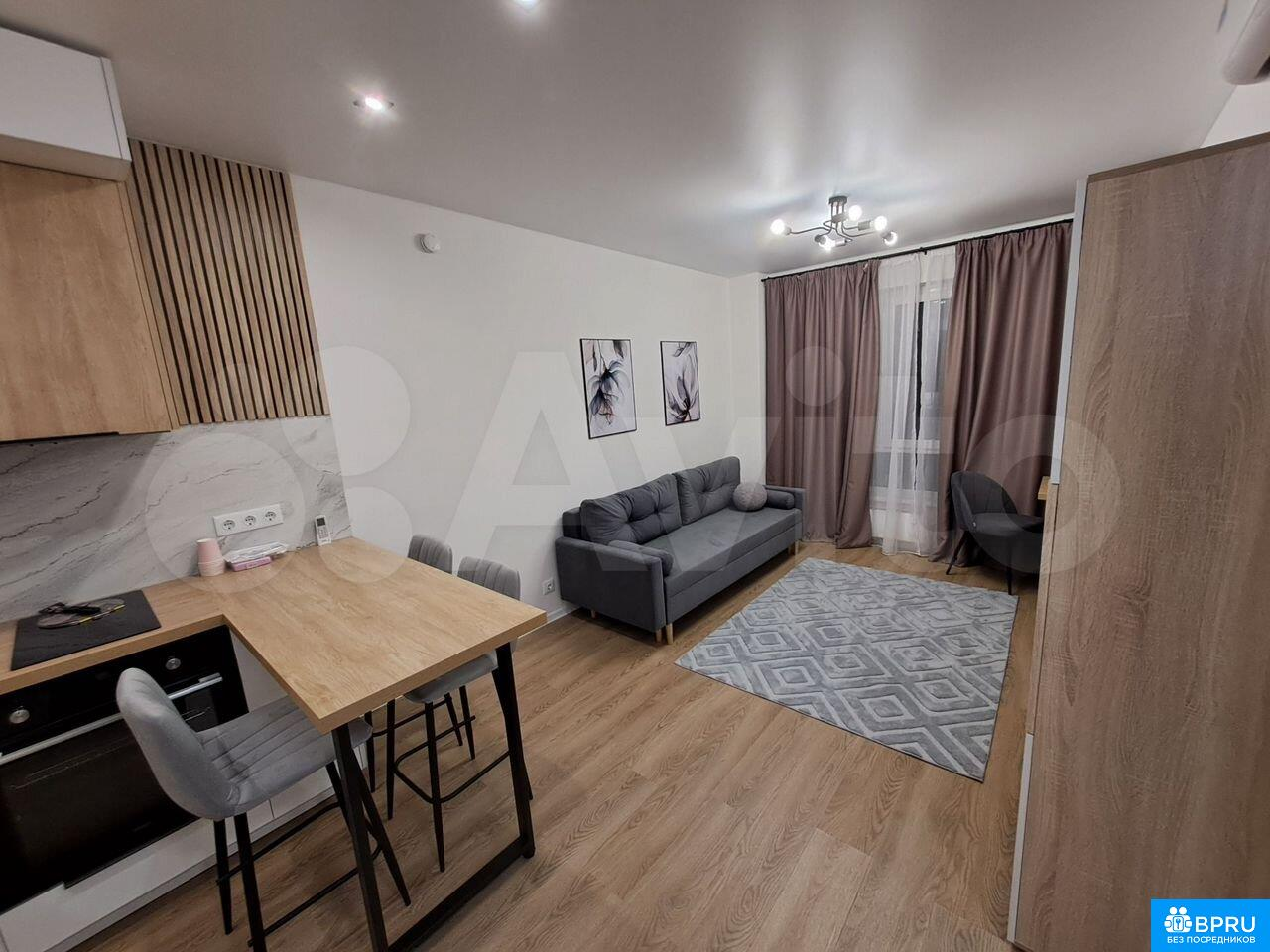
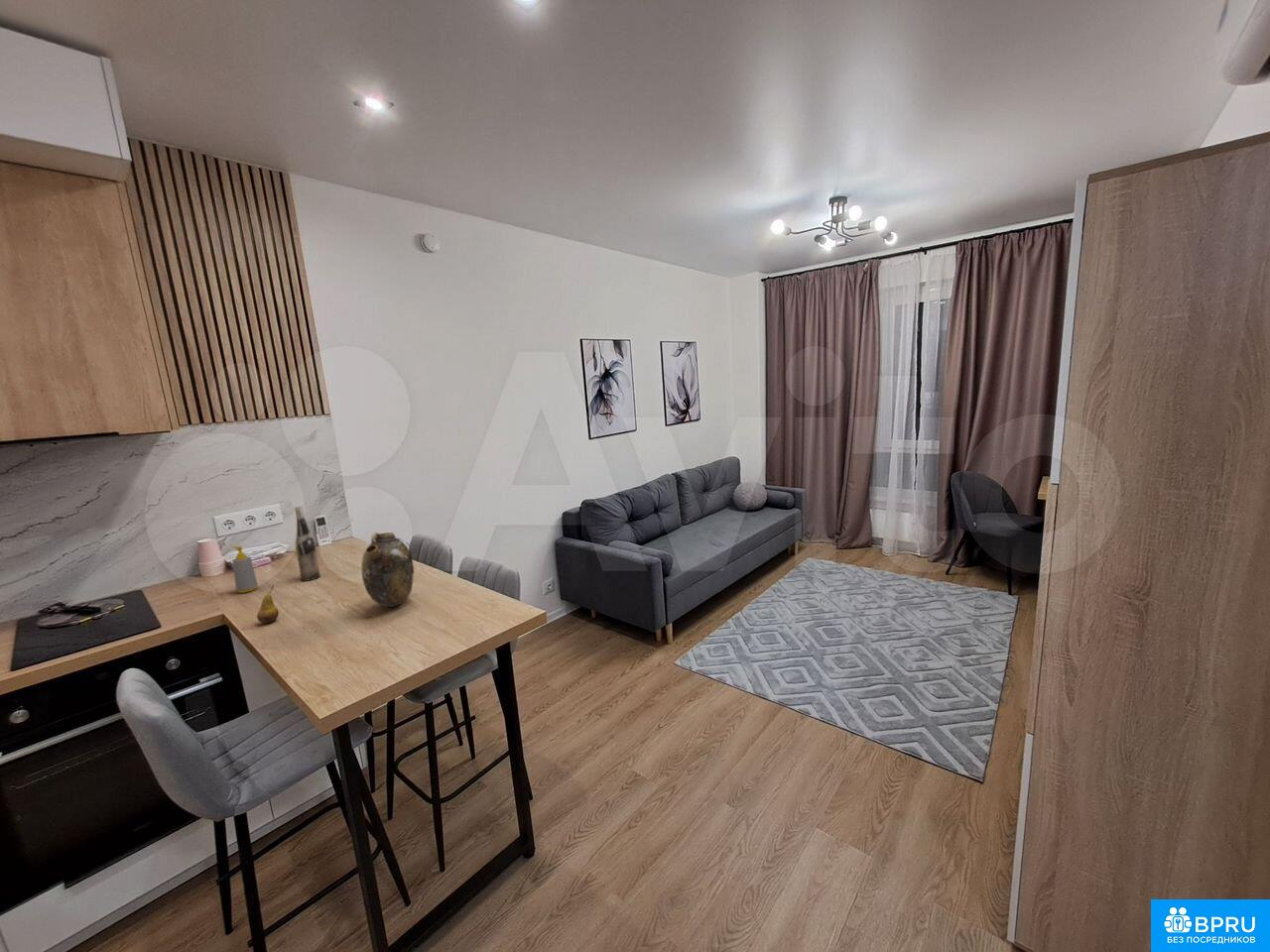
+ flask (387, 568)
+ wine bottle (305, 542)
+ soap bottle (243, 568)
+ fruit (266, 605)
